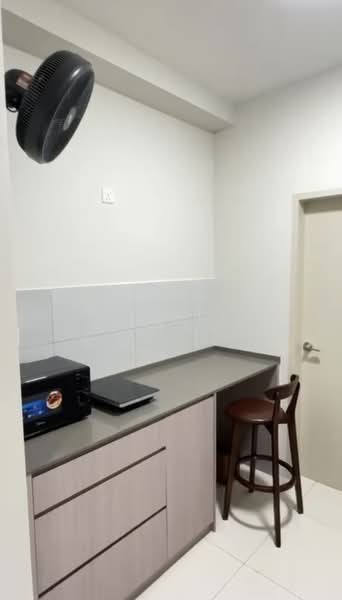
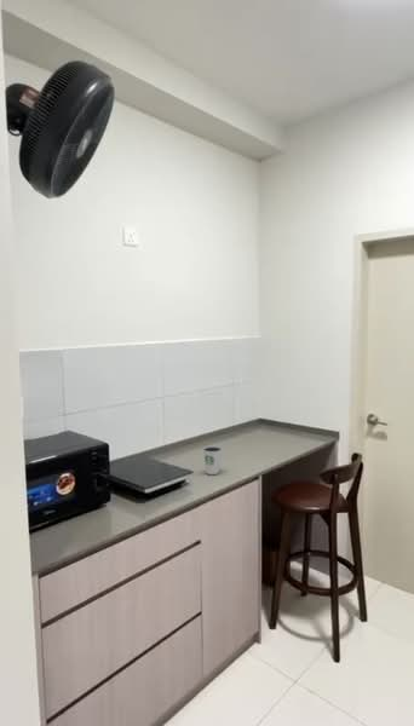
+ dixie cup (212, 460)
